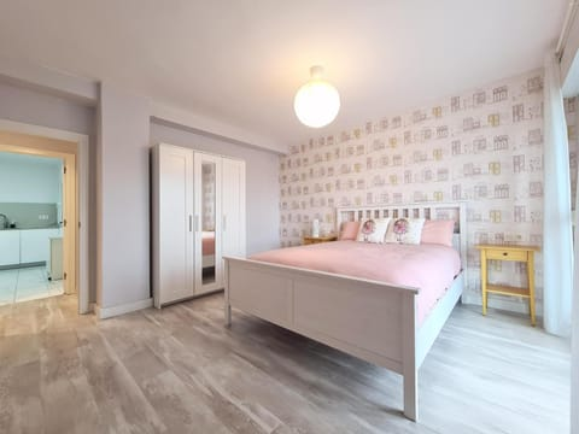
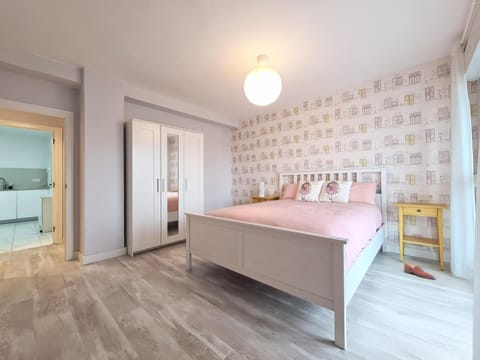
+ shoe (418, 270)
